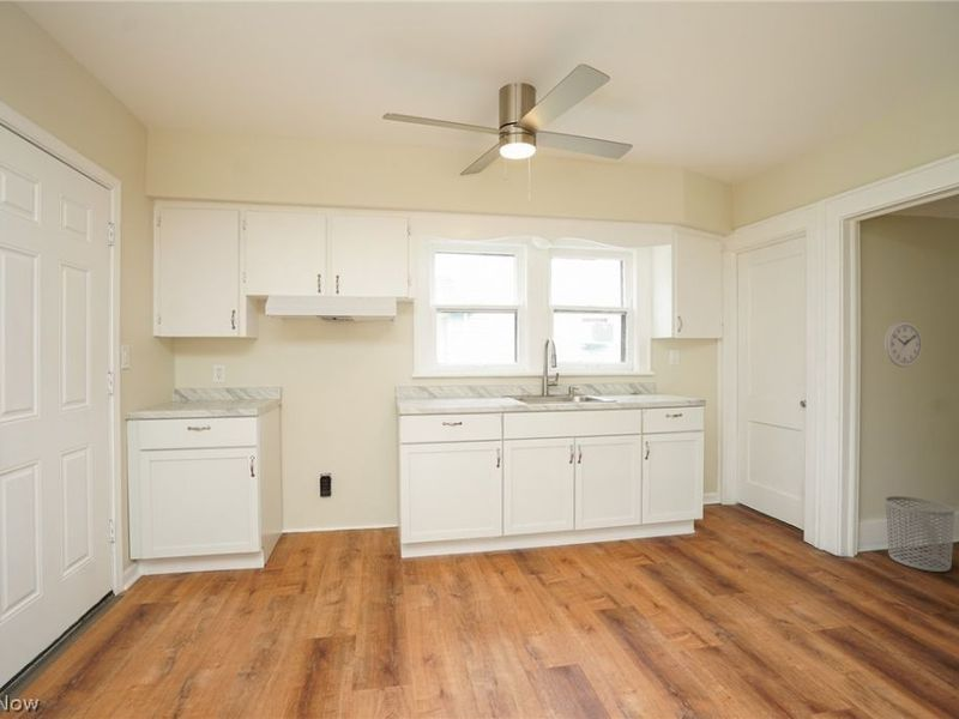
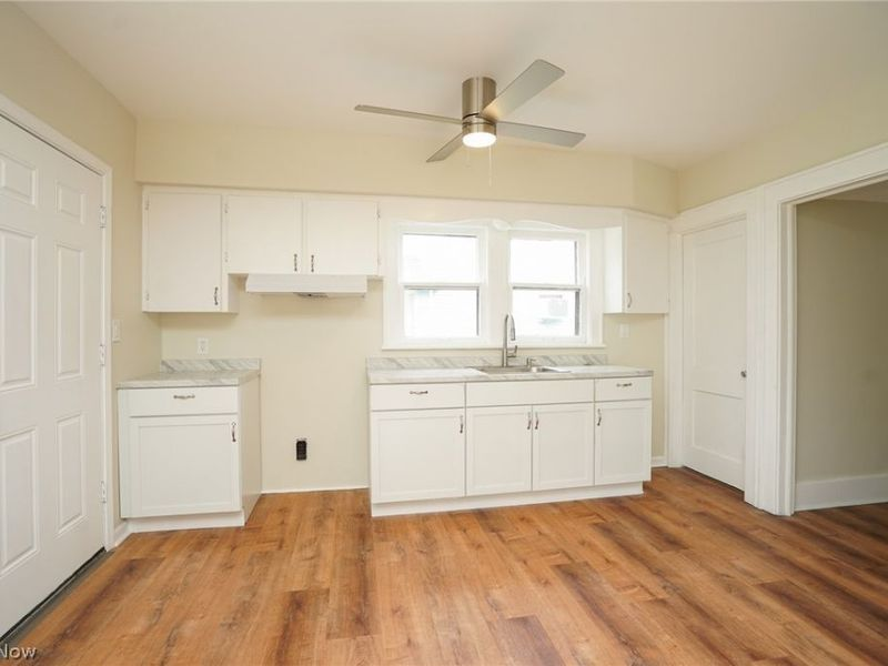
- wall clock (904, 344)
- waste bin (918, 532)
